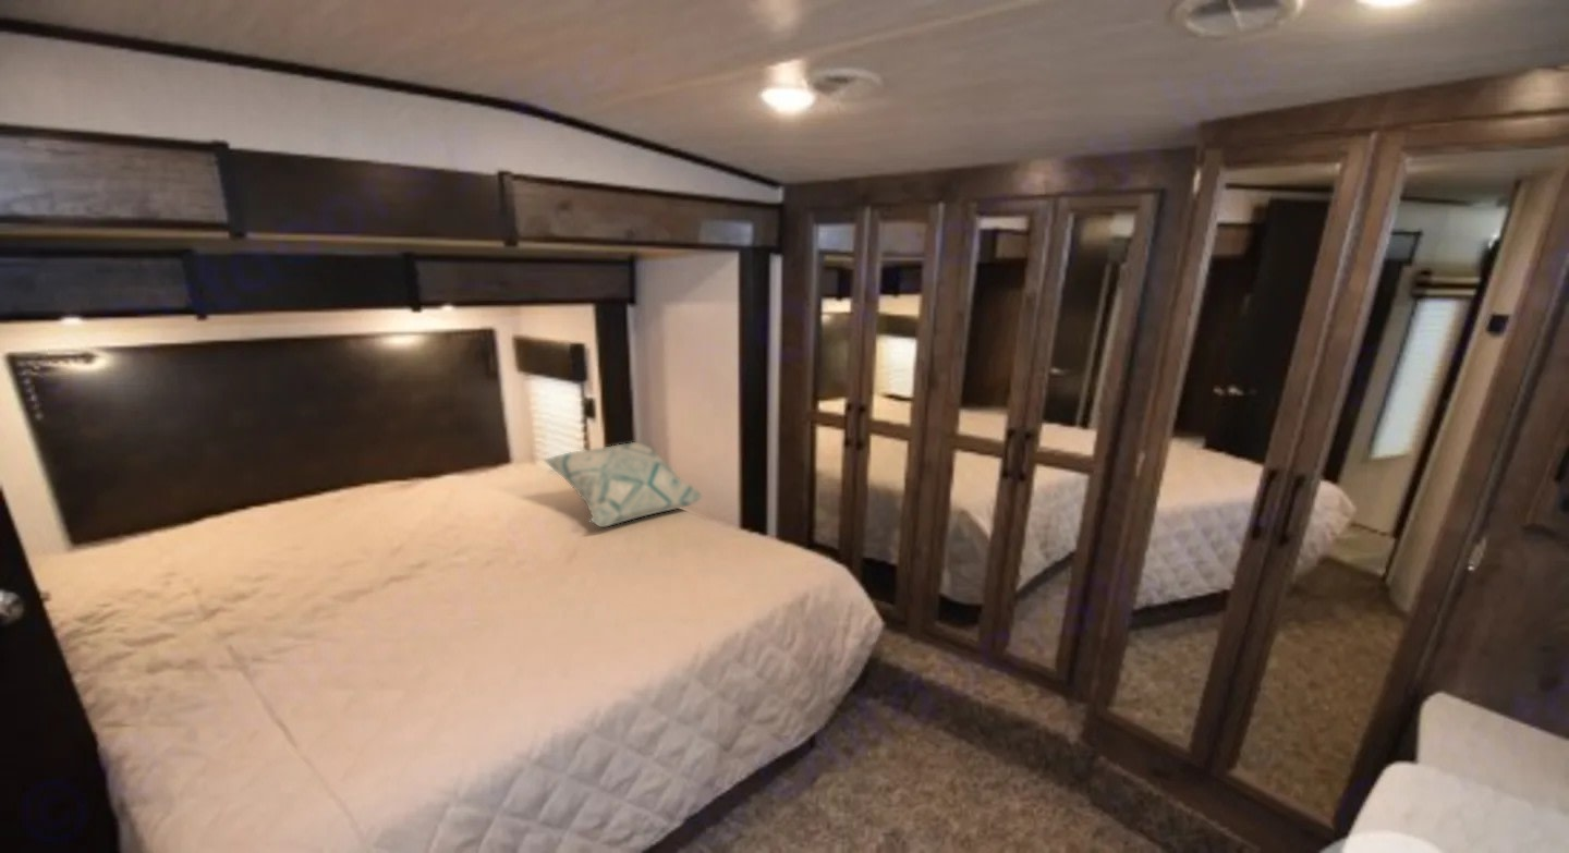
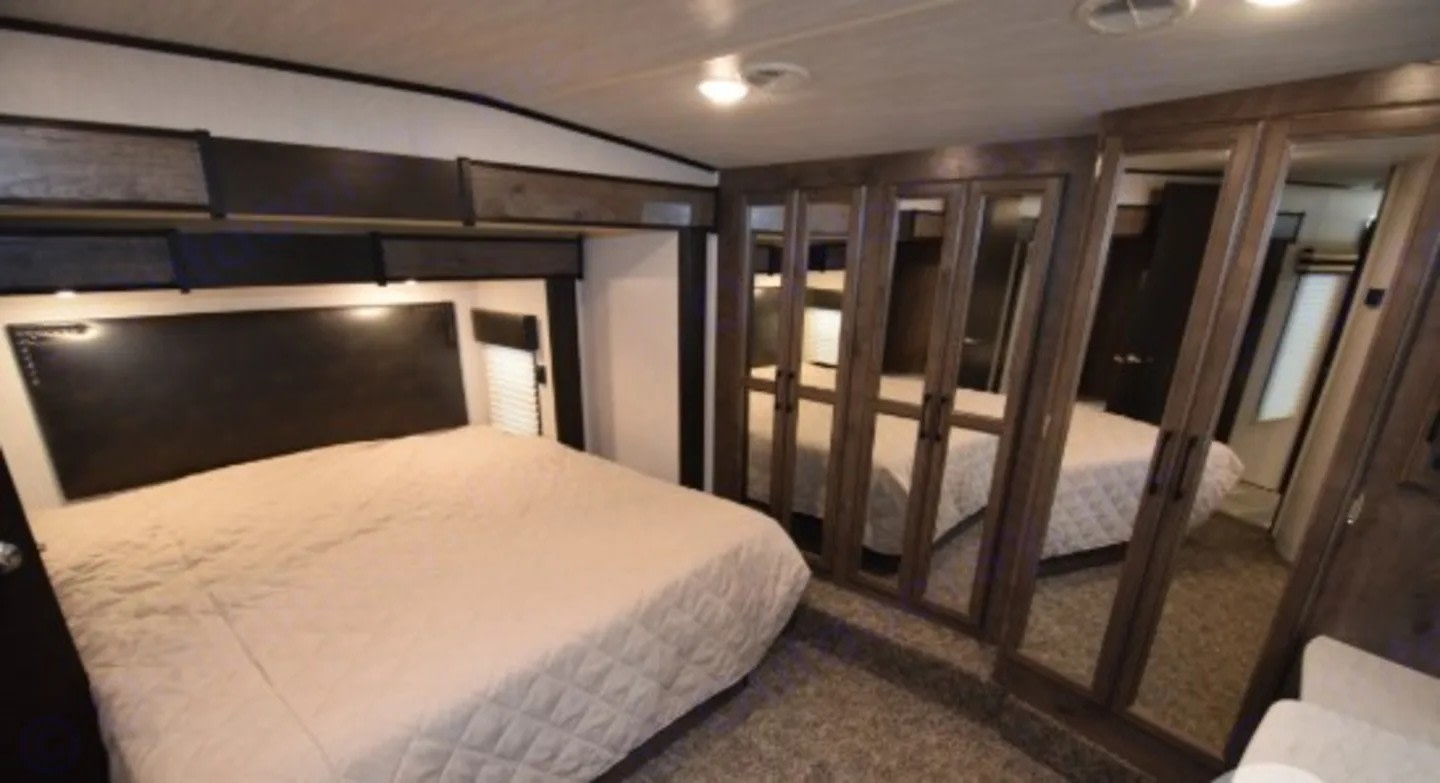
- decorative pillow (622, 480)
